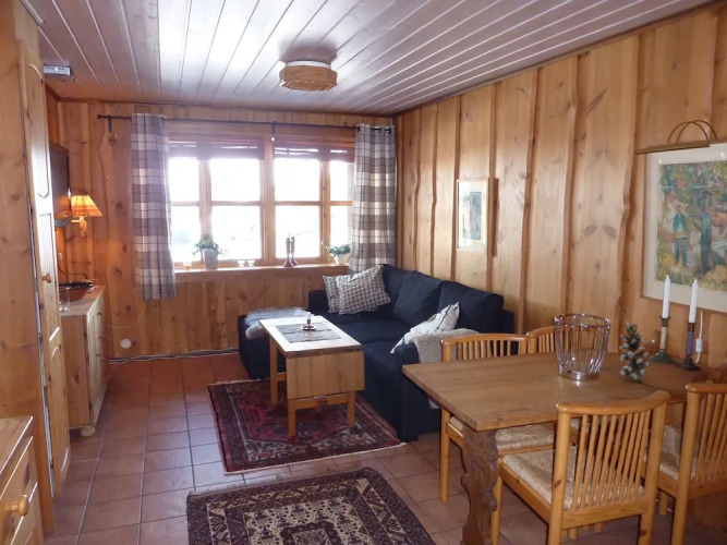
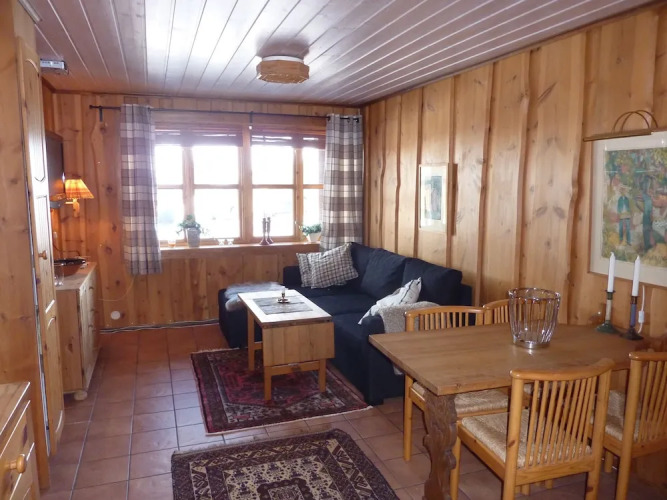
- flower (633, 351)
